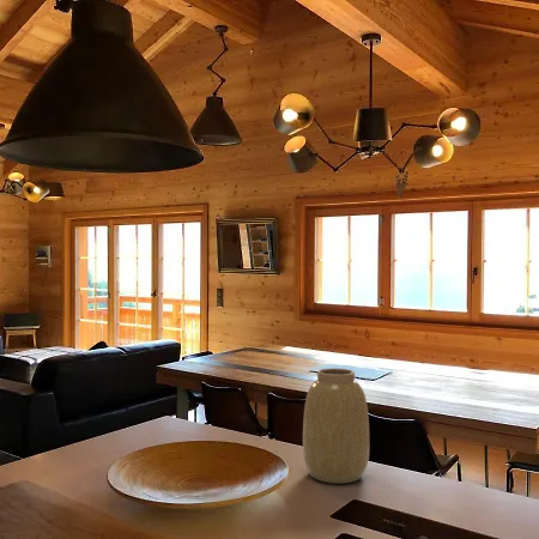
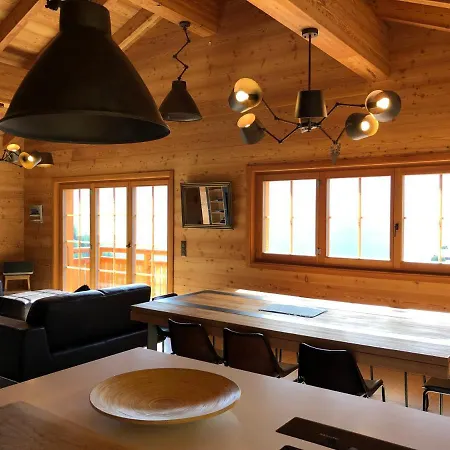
- vase (335, 423)
